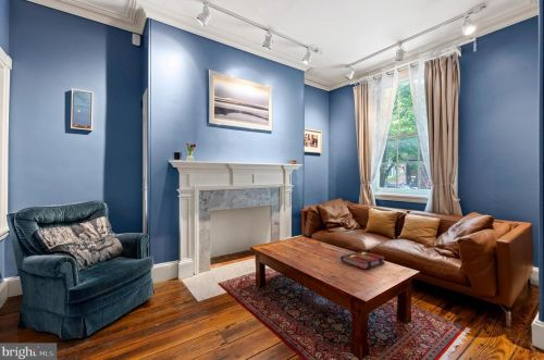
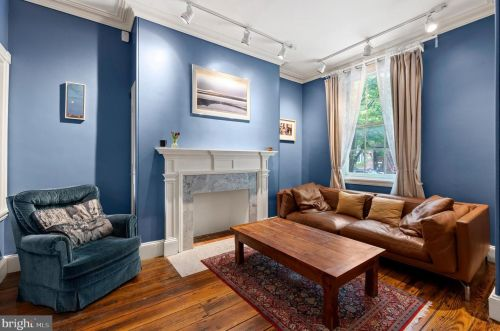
- book (362, 259)
